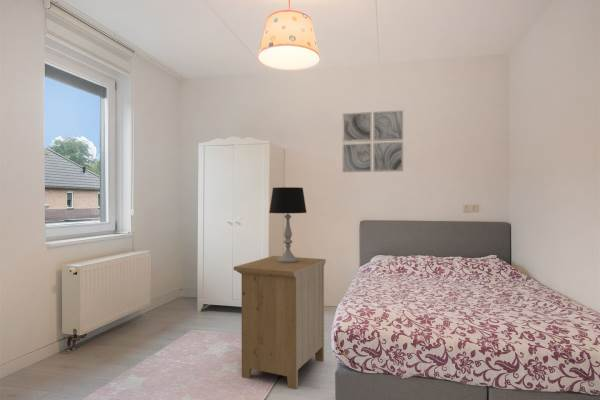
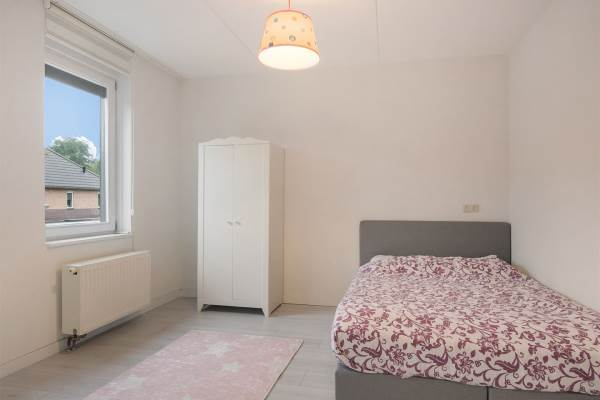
- table lamp (287, 224)
- wall art (371, 140)
- nightstand (282, 315)
